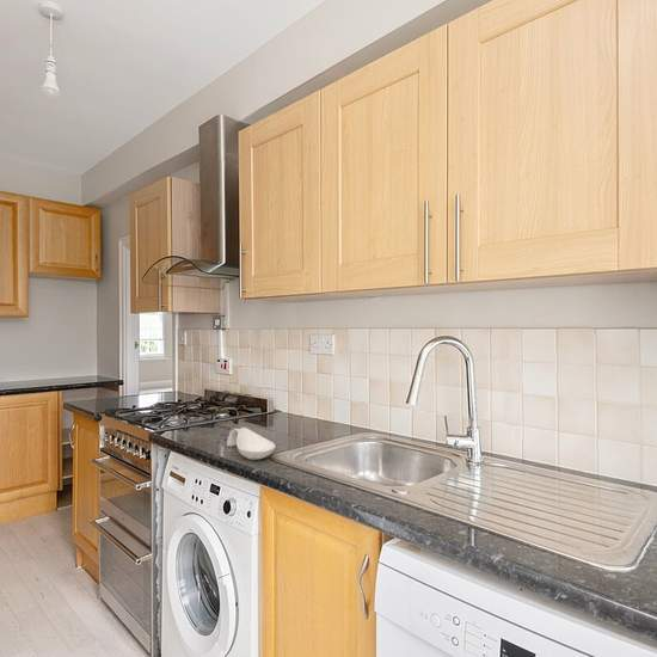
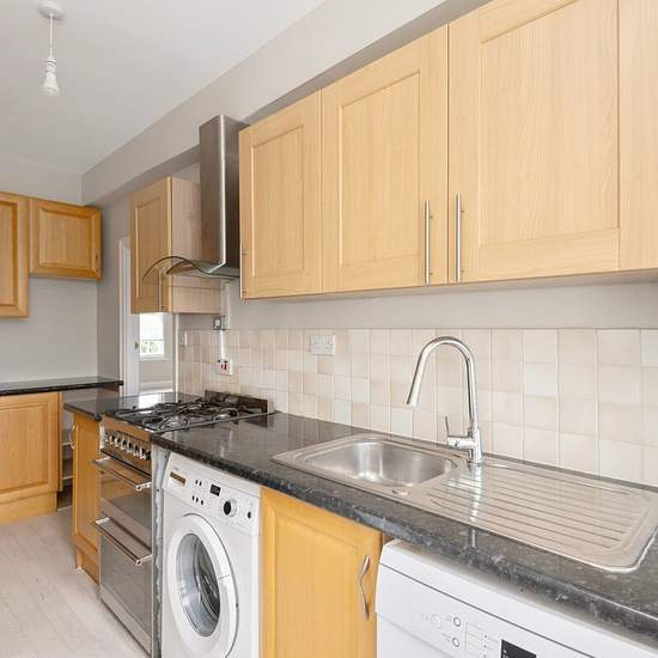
- spoon rest (247, 442)
